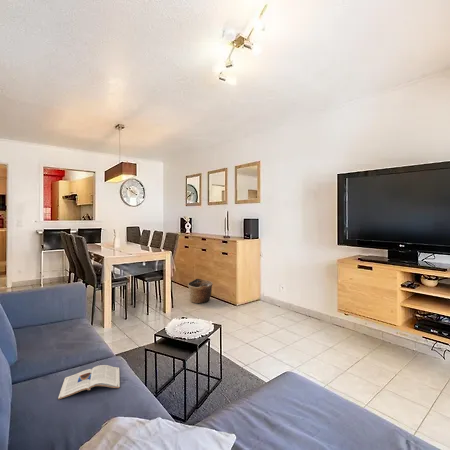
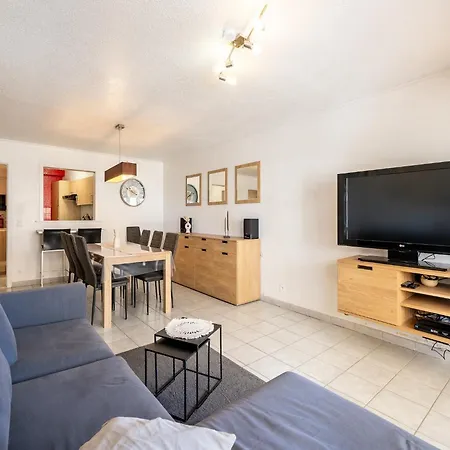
- magazine (91, 379)
- basket (200, 290)
